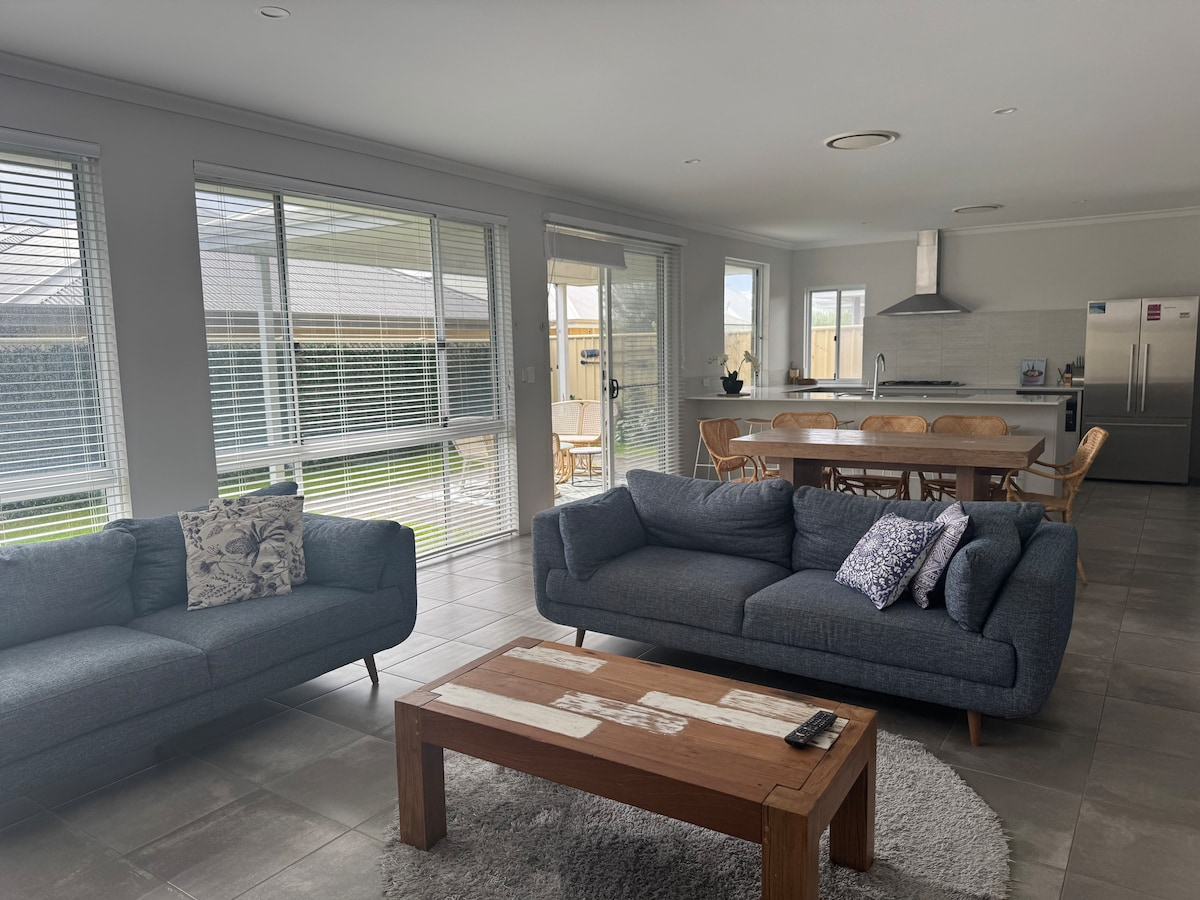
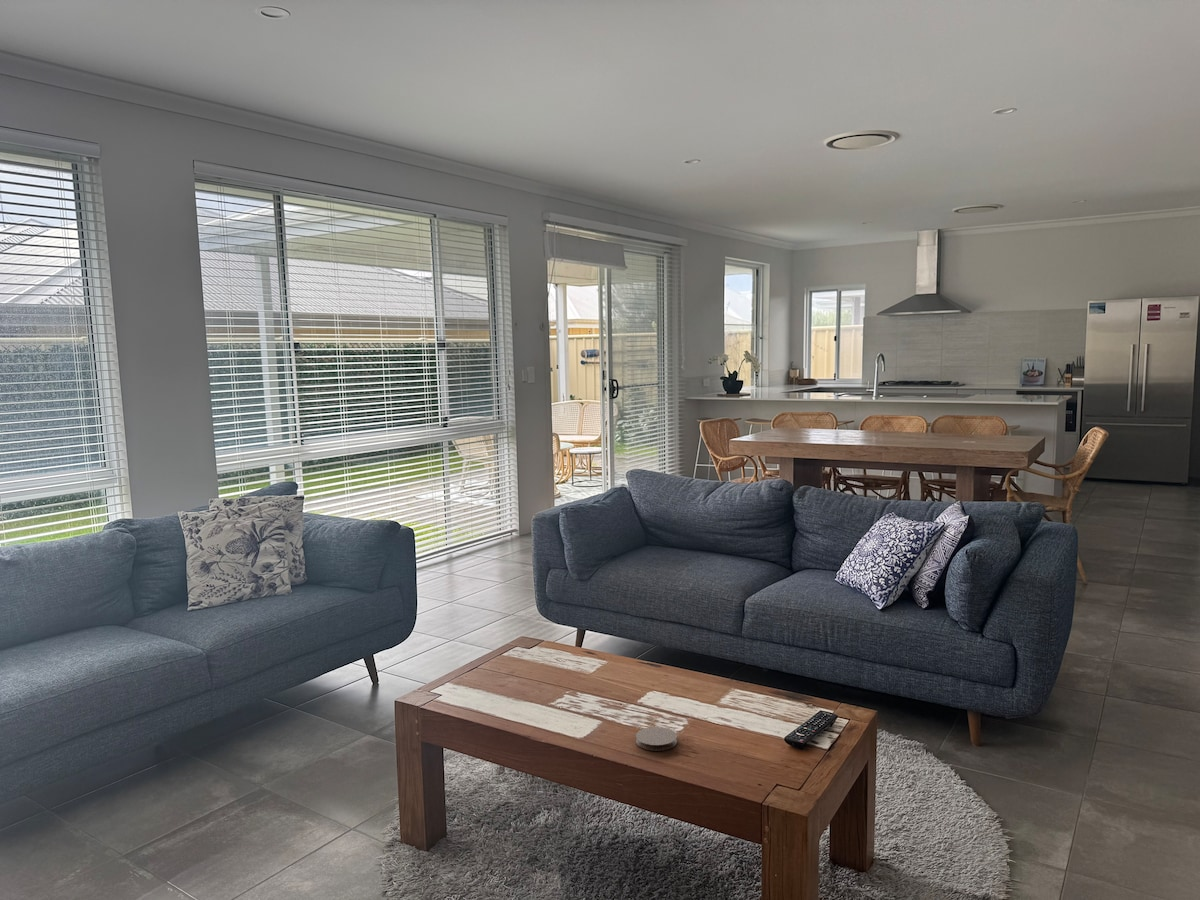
+ coaster (656, 738)
